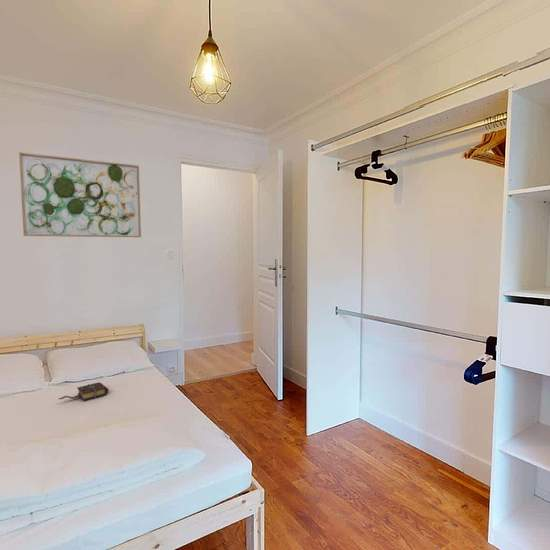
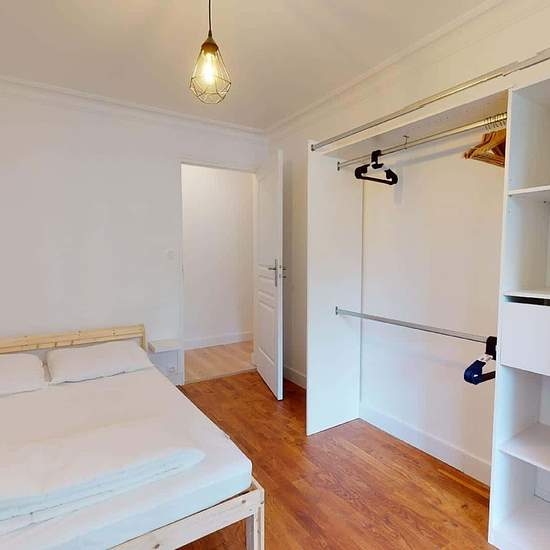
- wall art (85, 198)
- book (82, 392)
